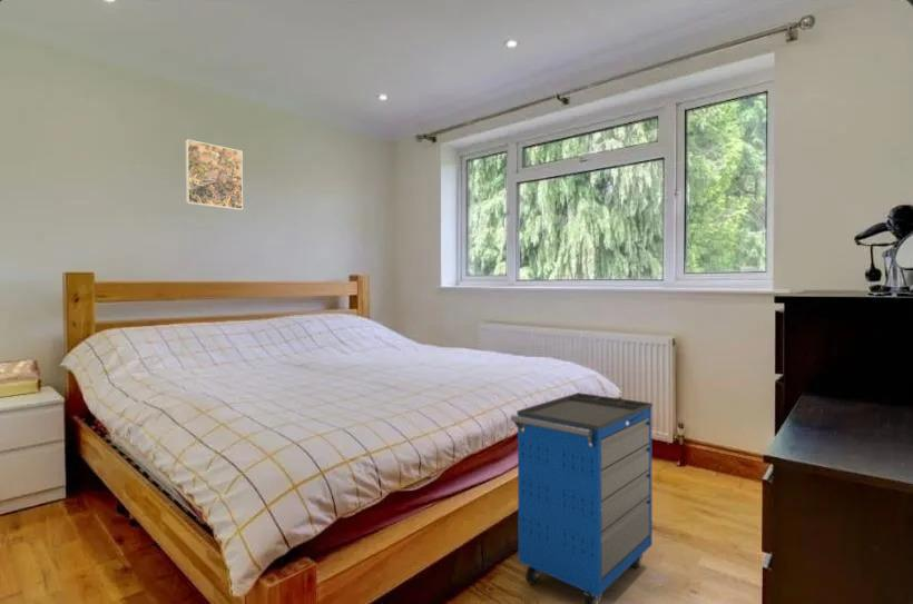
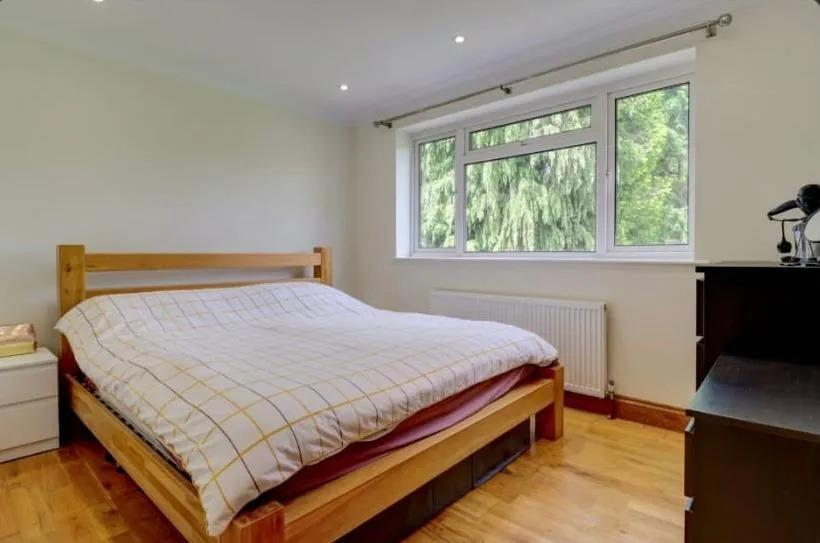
- cabinet (583, 492)
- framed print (215, 176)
